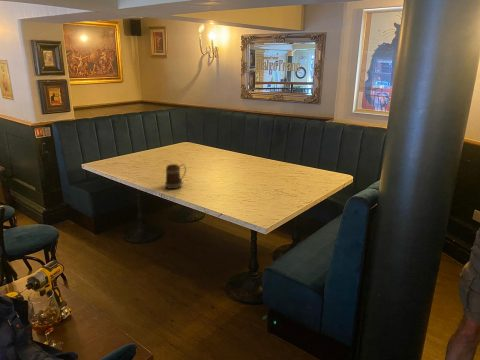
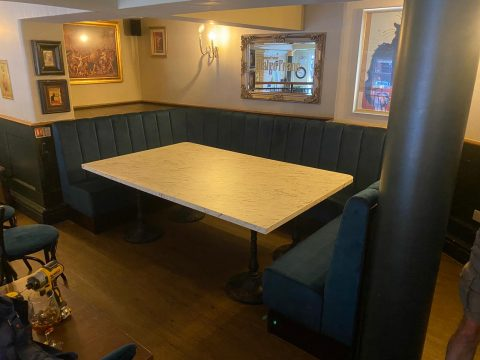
- beer mug (176, 175)
